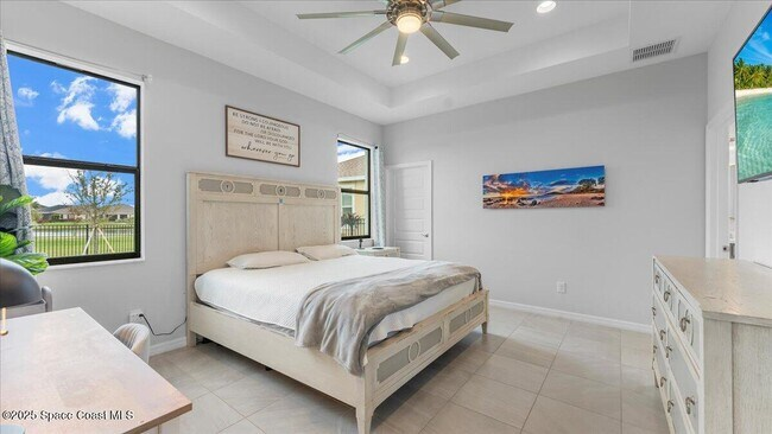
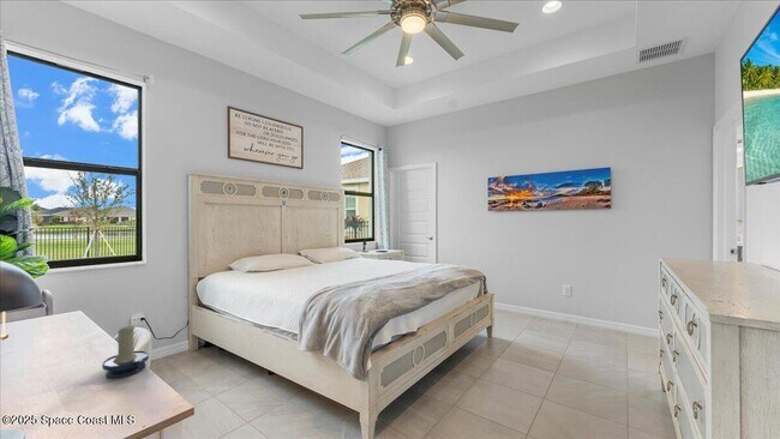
+ candle holder (128, 349)
